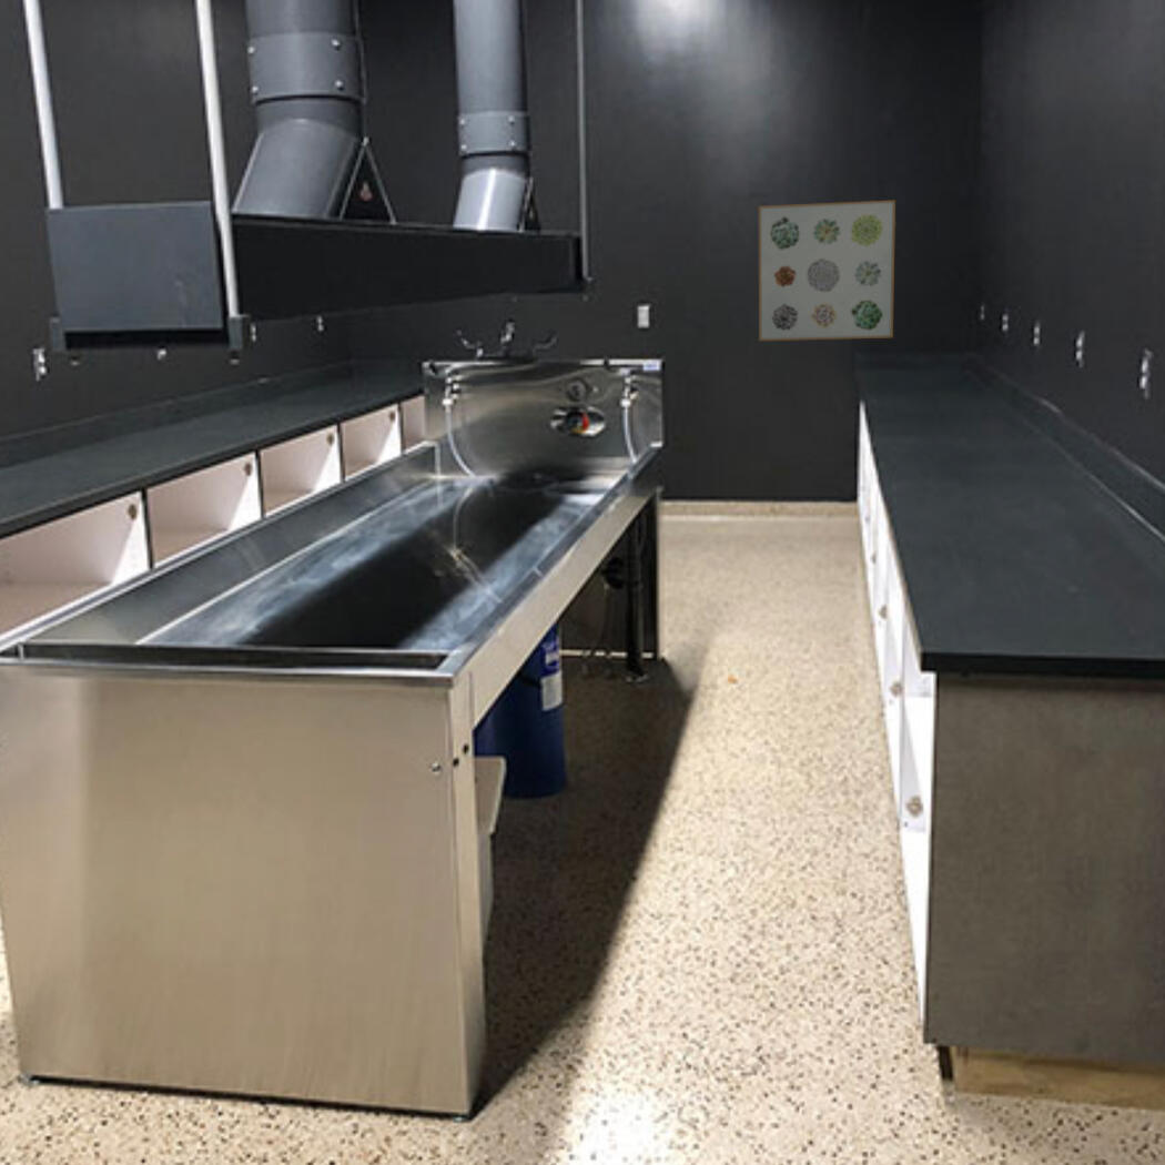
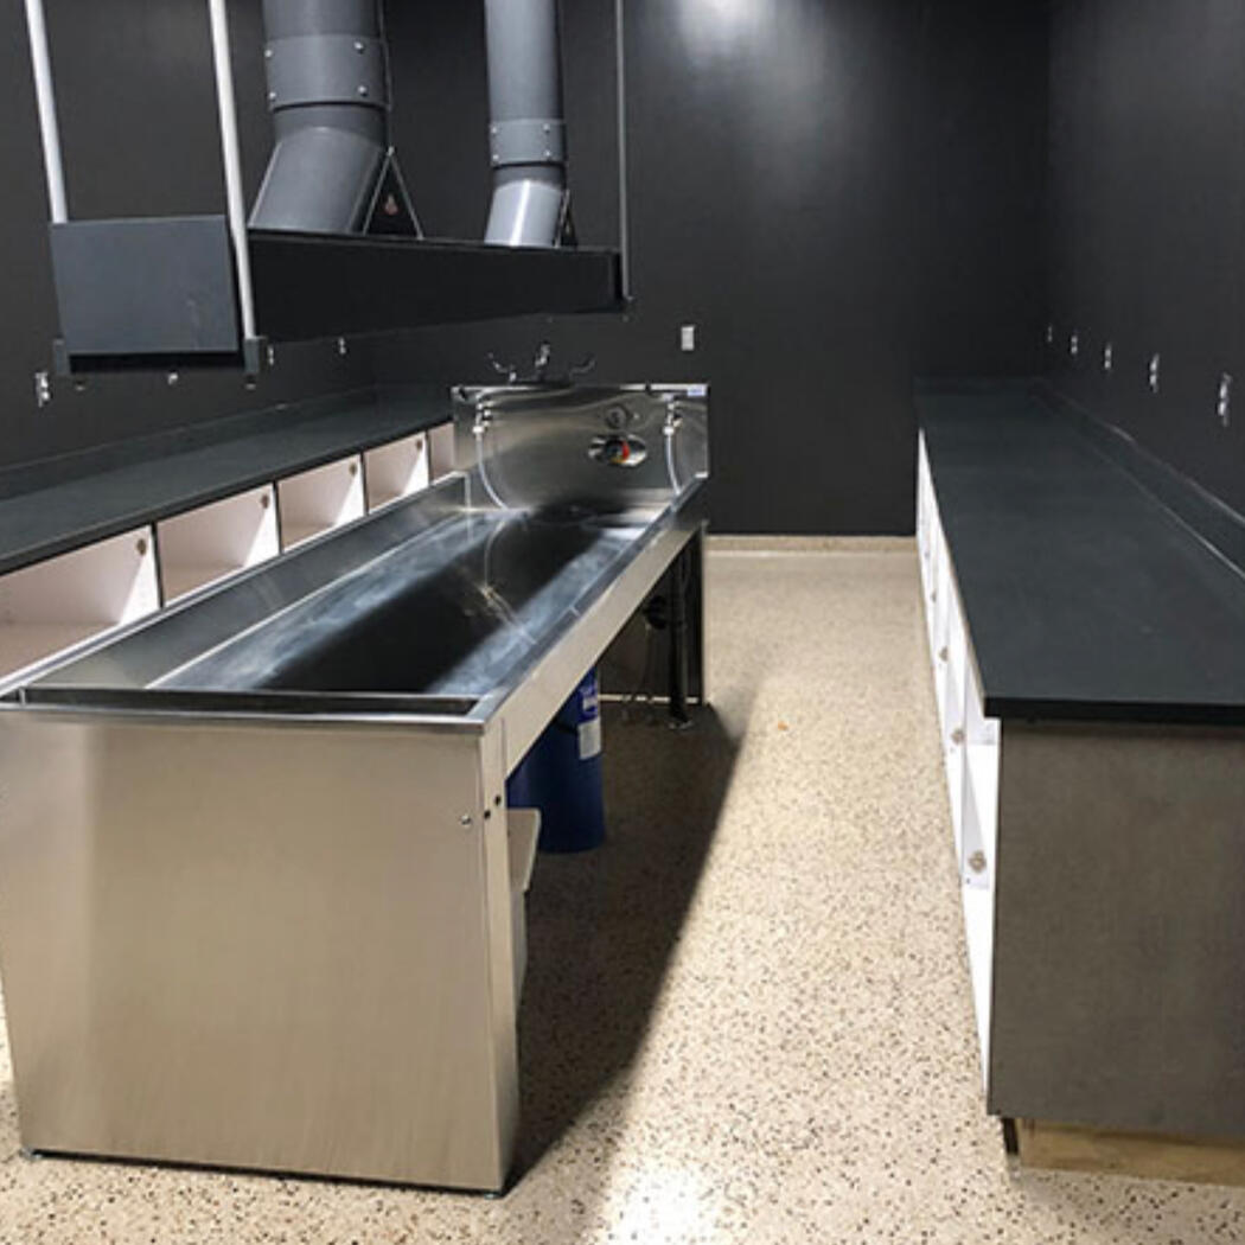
- wall art (825, 272)
